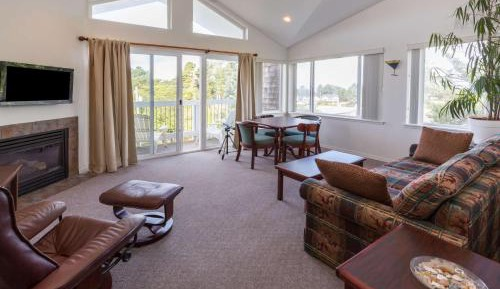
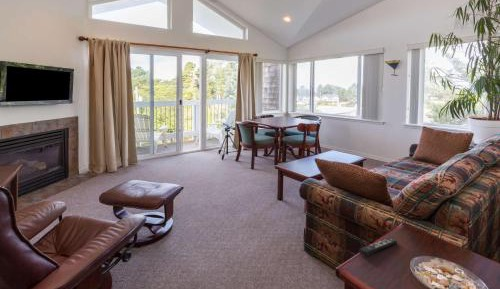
+ remote control (378, 246)
